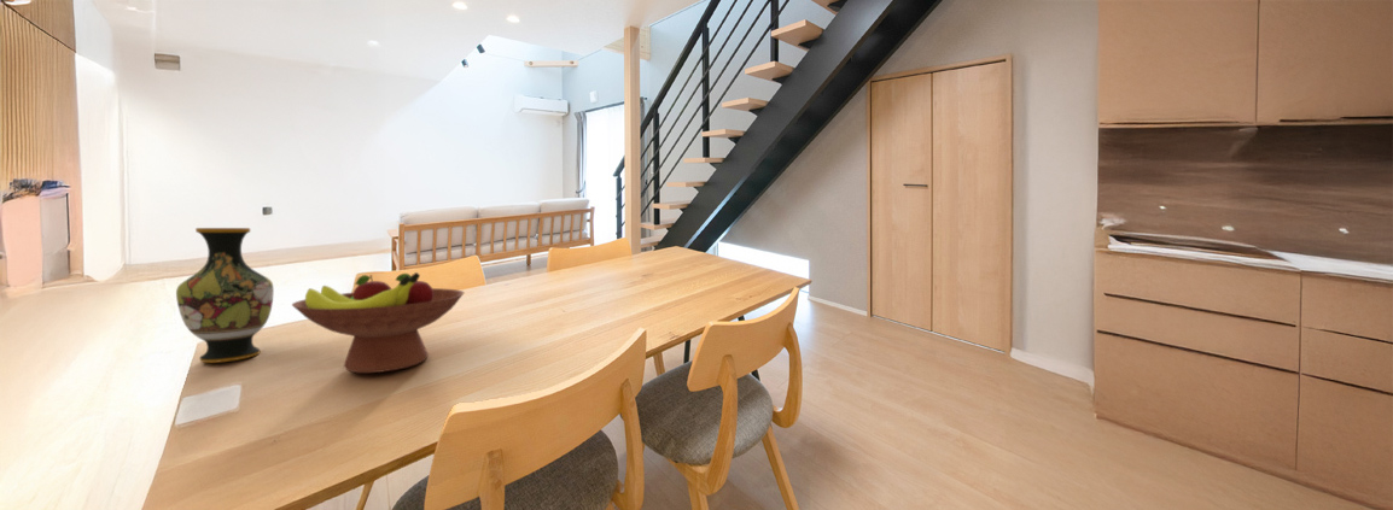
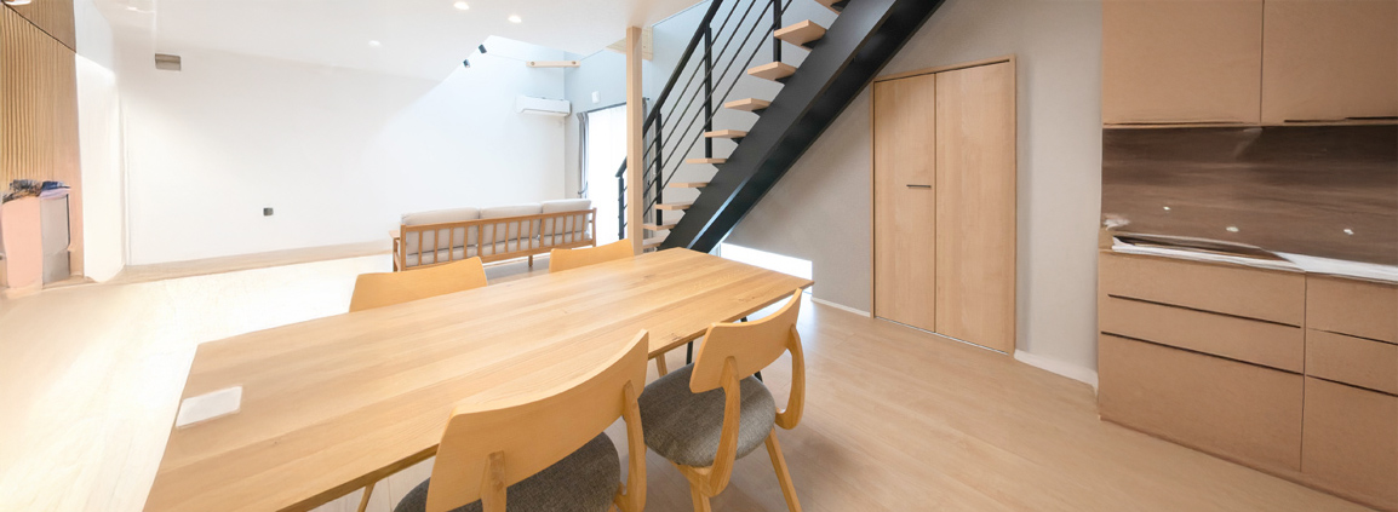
- fruit bowl (385, 317)
- vase (227, 293)
